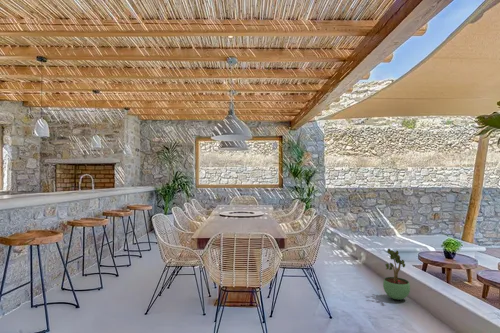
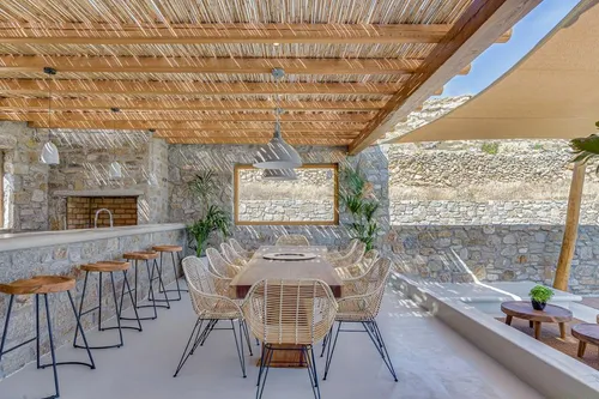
- potted plant (397, 274)
